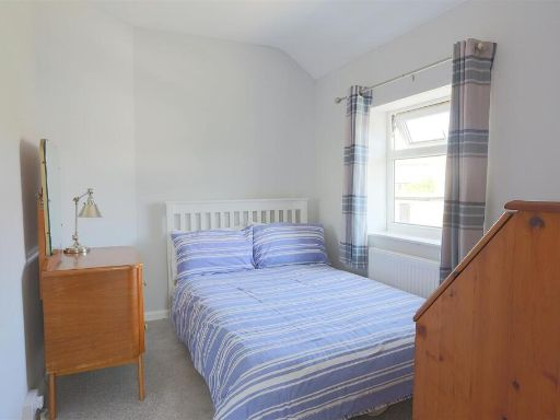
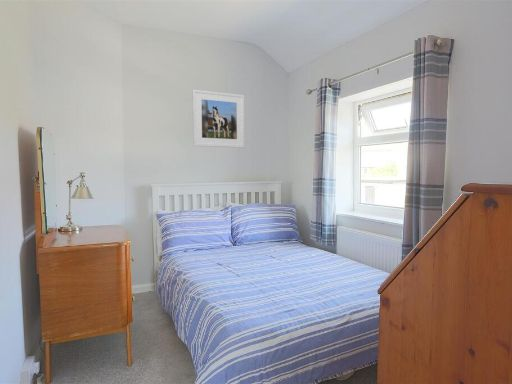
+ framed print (219, 119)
